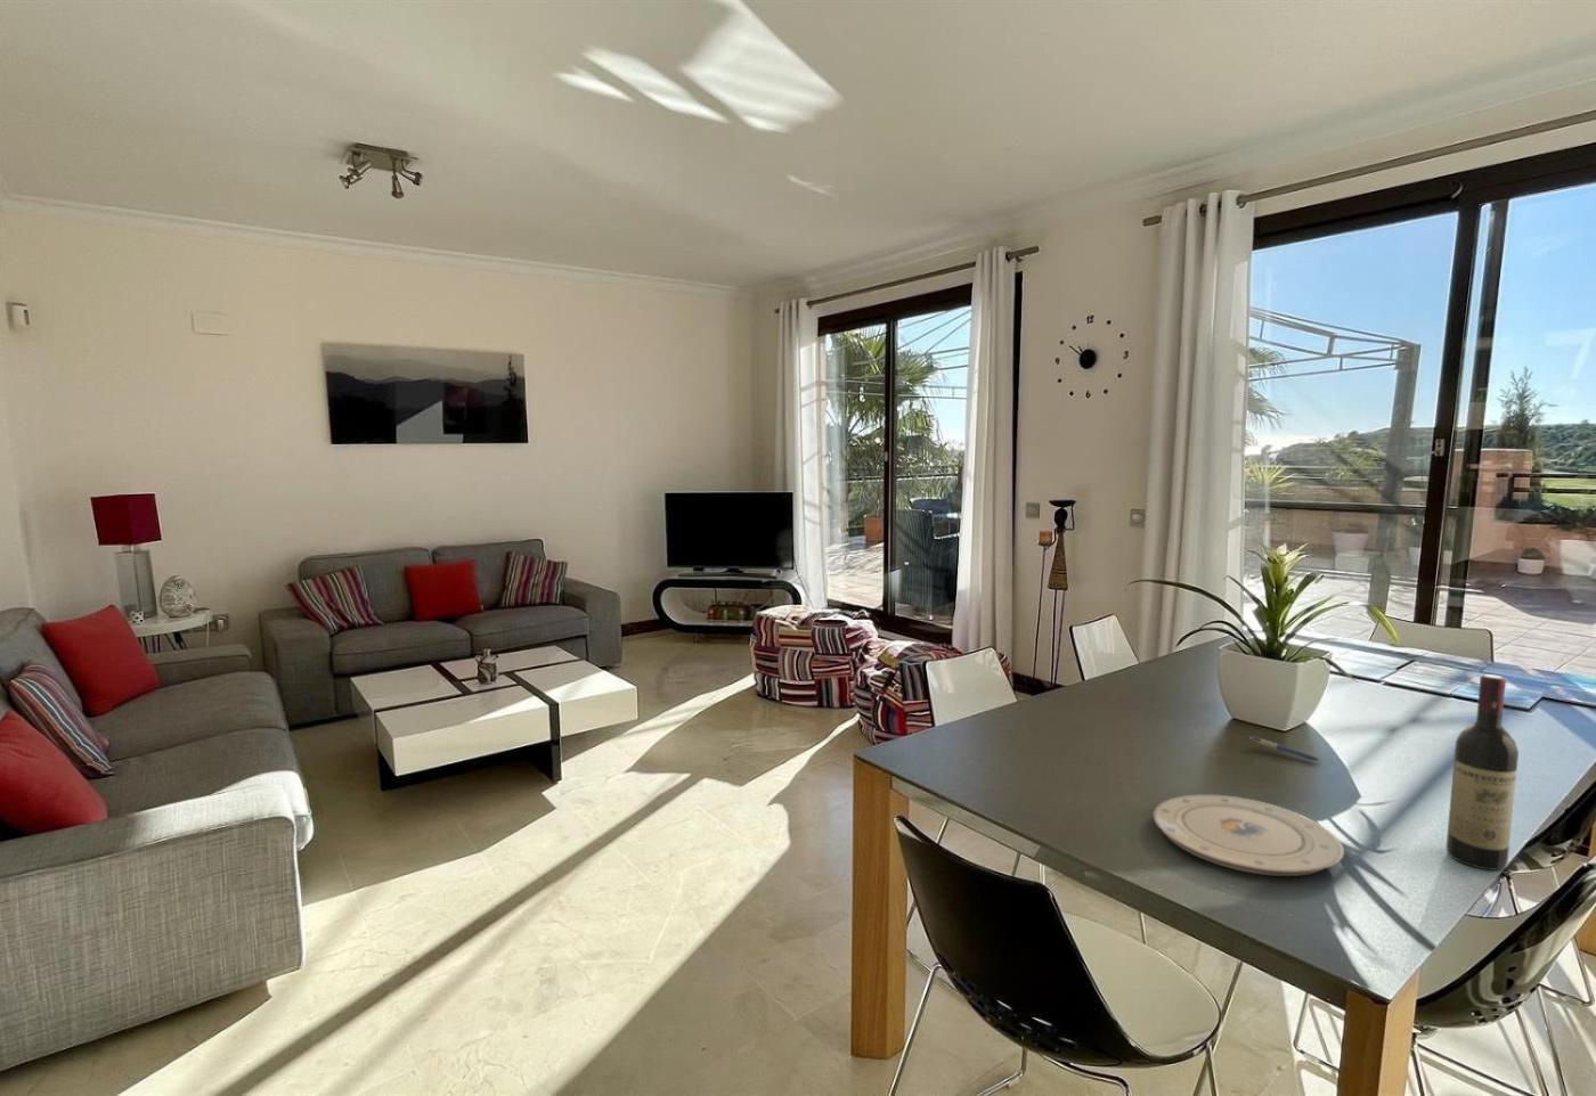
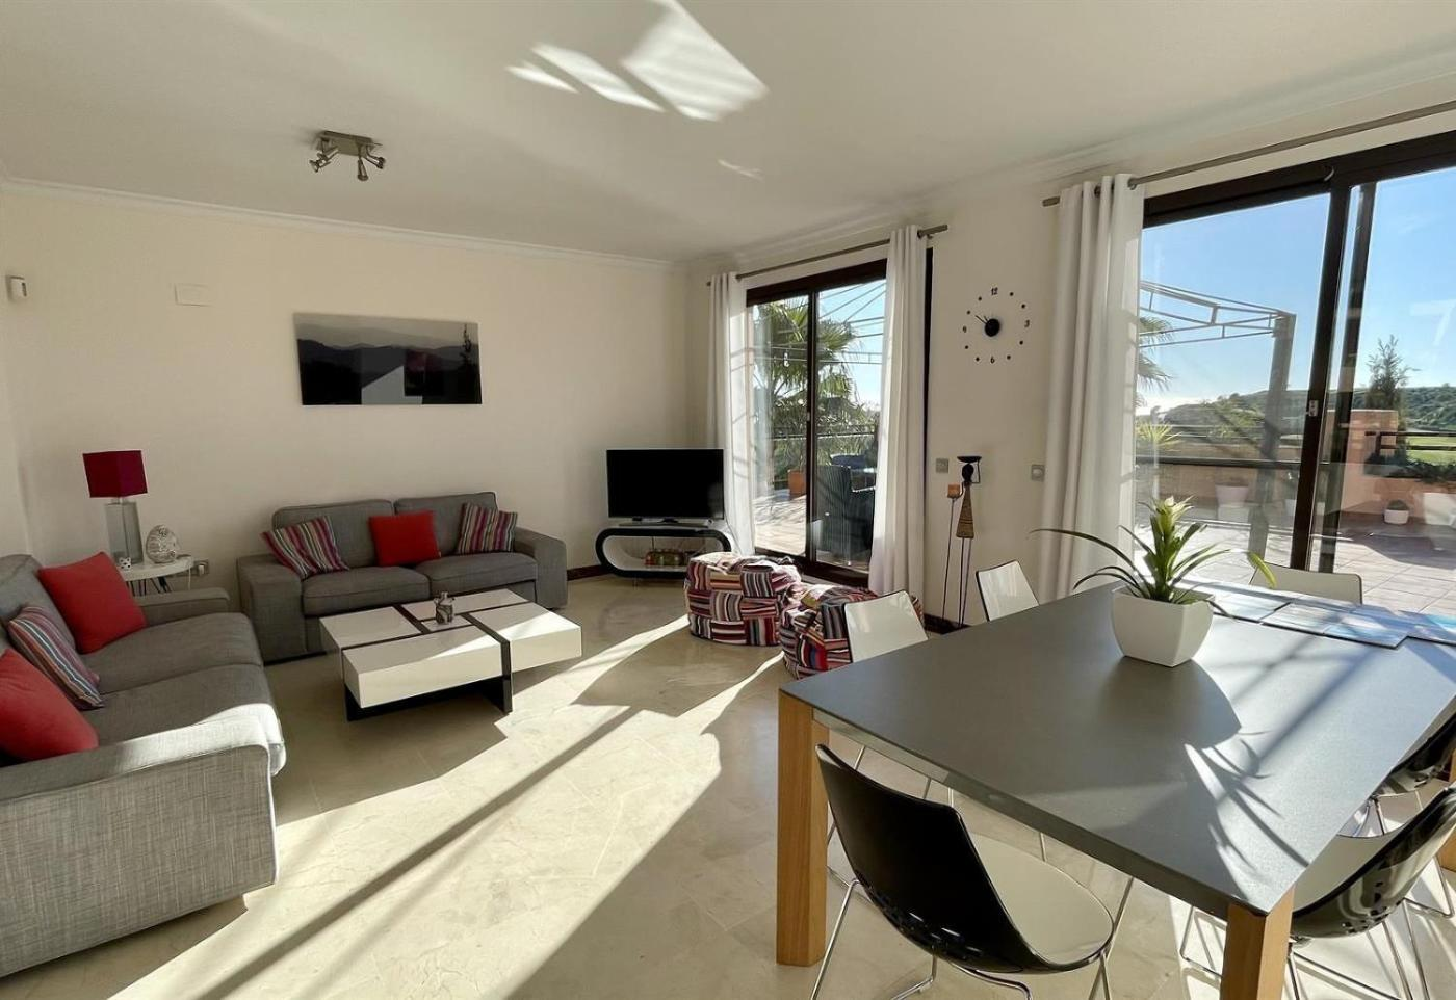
- plate (1243, 833)
- pen (1283, 748)
- wine bottle (1484, 767)
